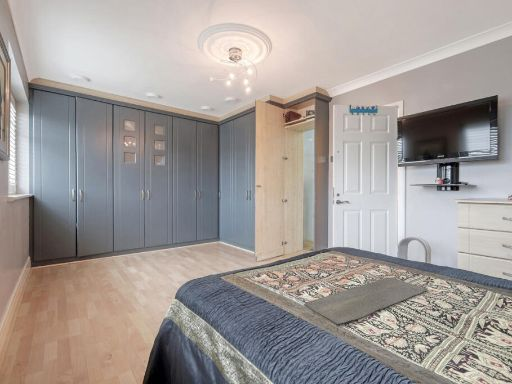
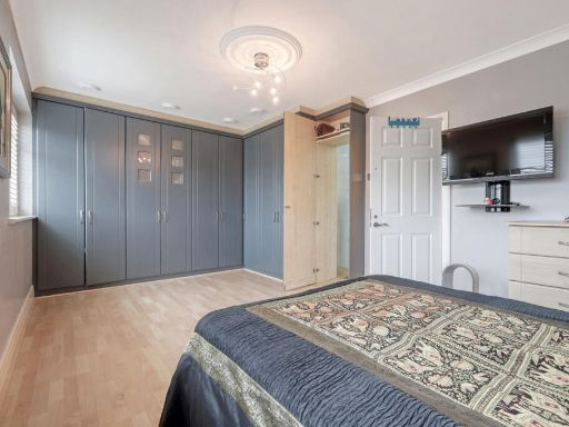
- bath mat (370, 295)
